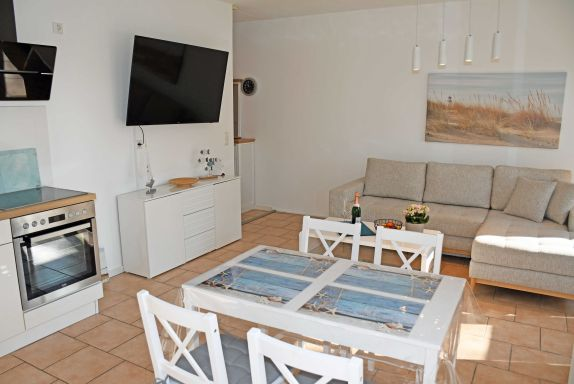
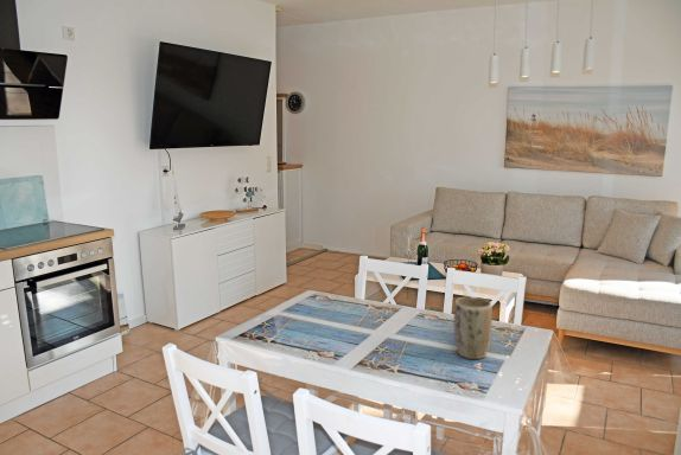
+ plant pot (472, 328)
